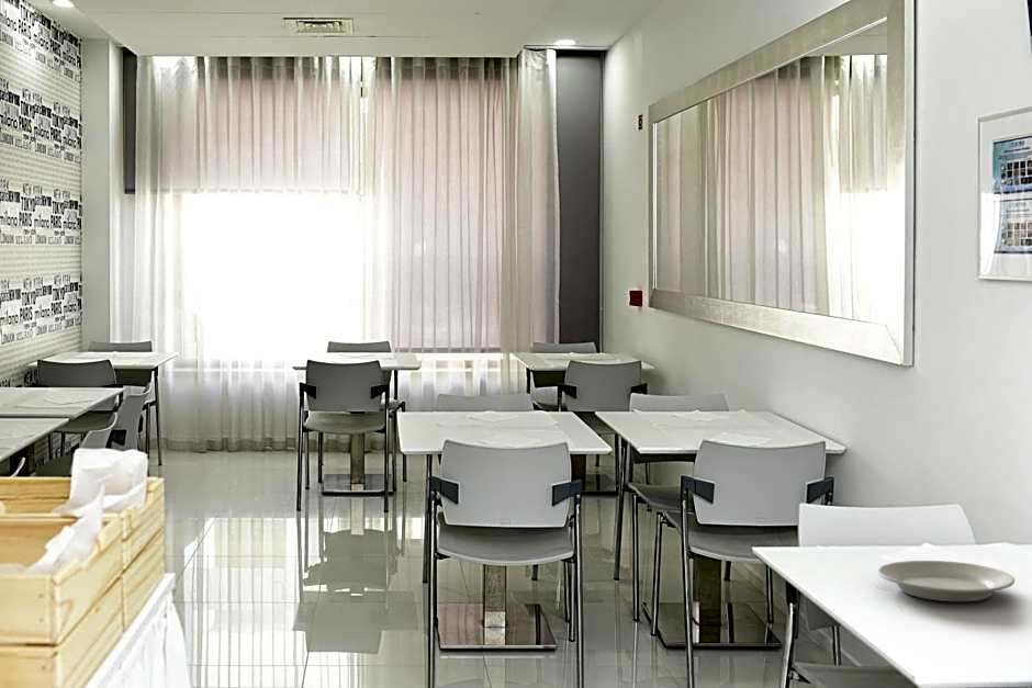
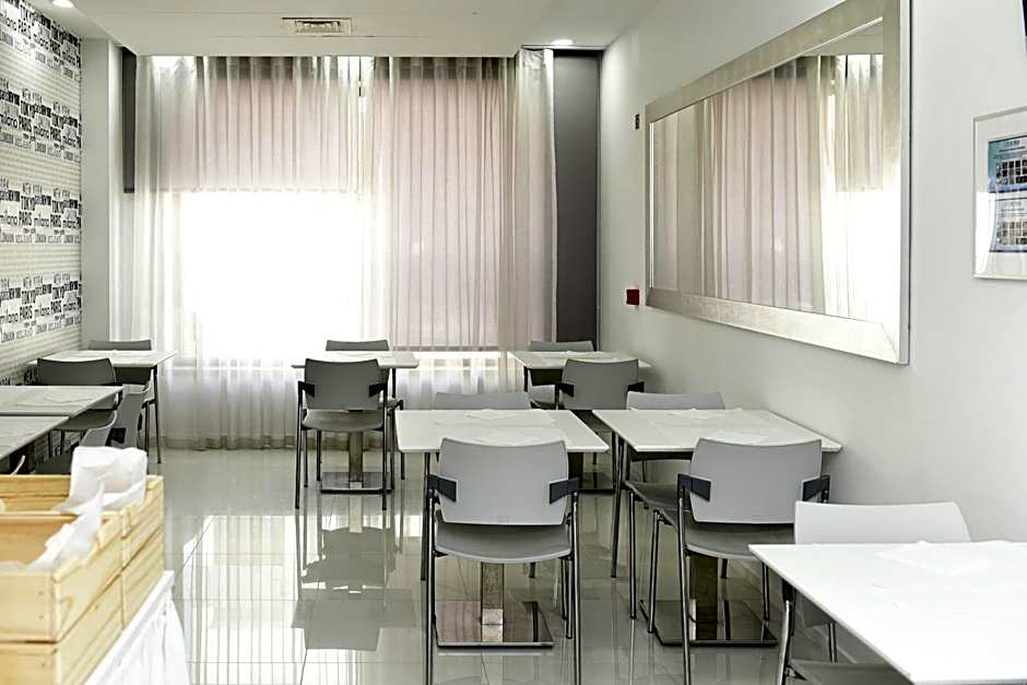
- plate (944, 582)
